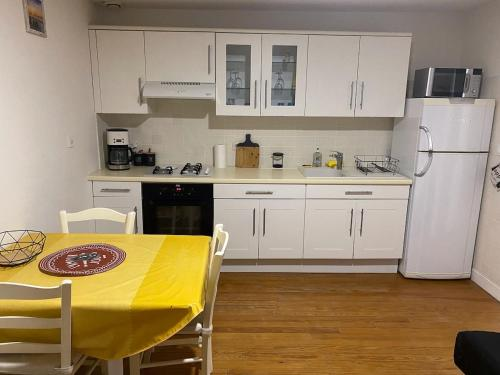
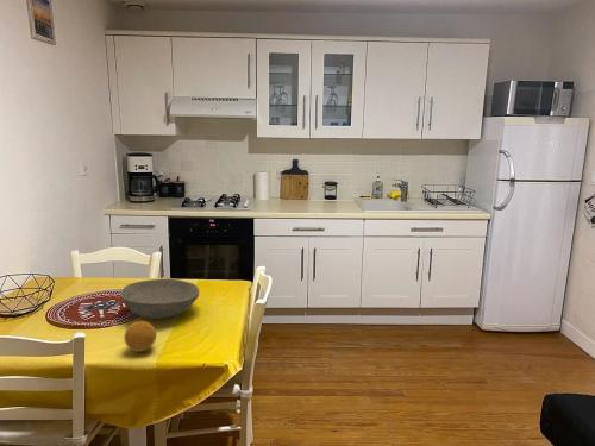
+ bowl (161, 301)
+ fruit (139, 335)
